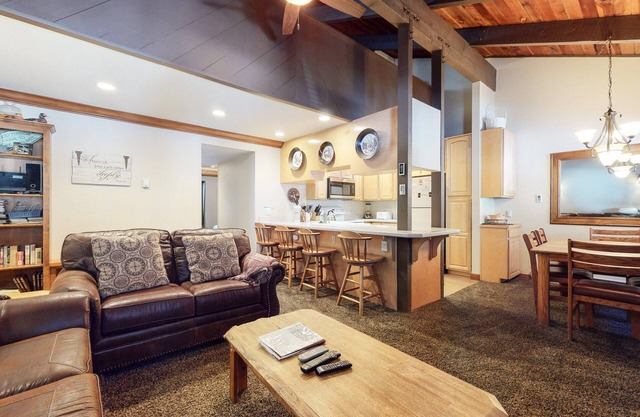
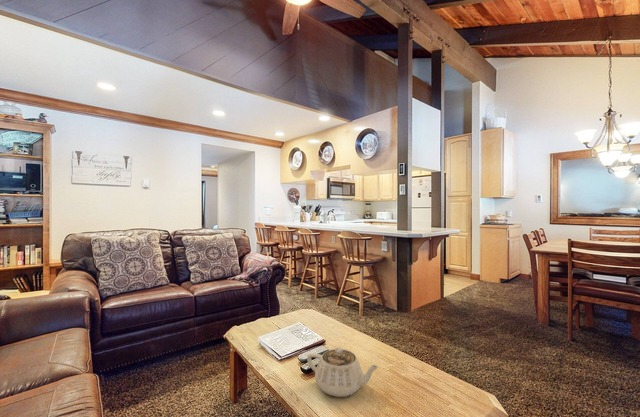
+ teapot (341, 368)
